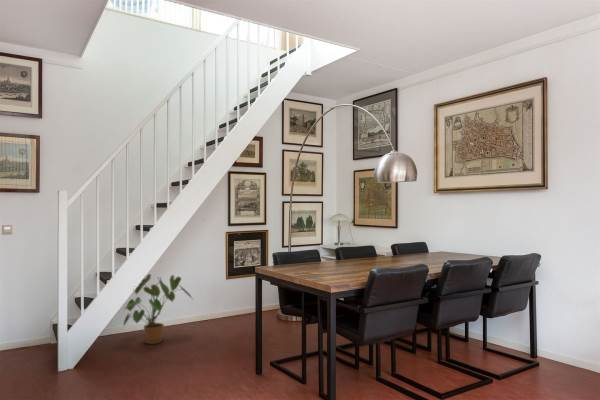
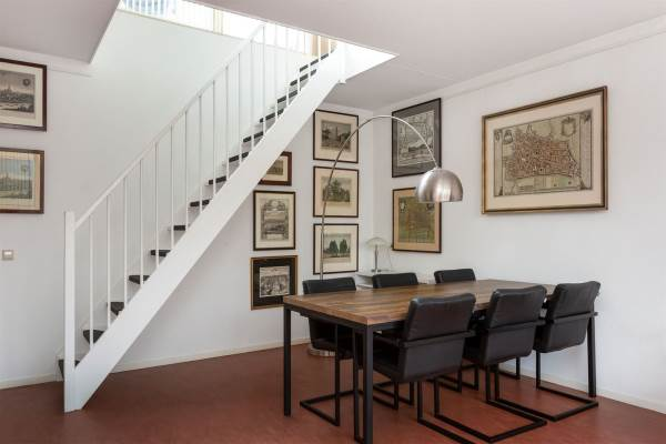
- house plant (157, 306)
